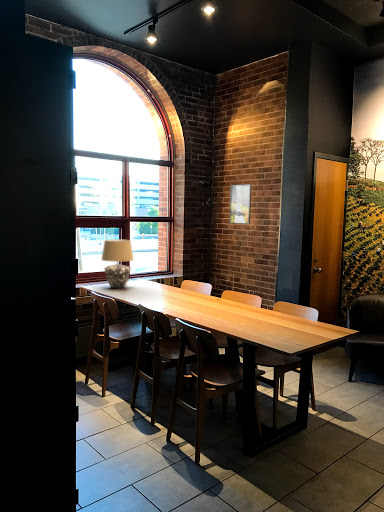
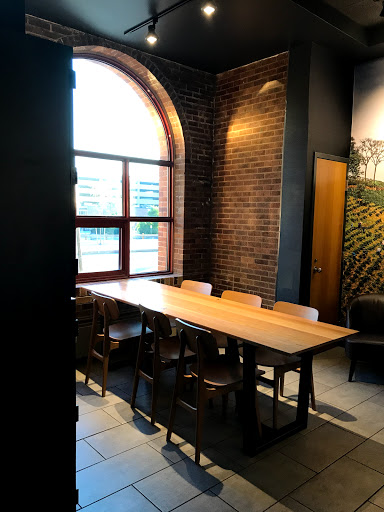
- table lamp (117, 264)
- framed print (240, 204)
